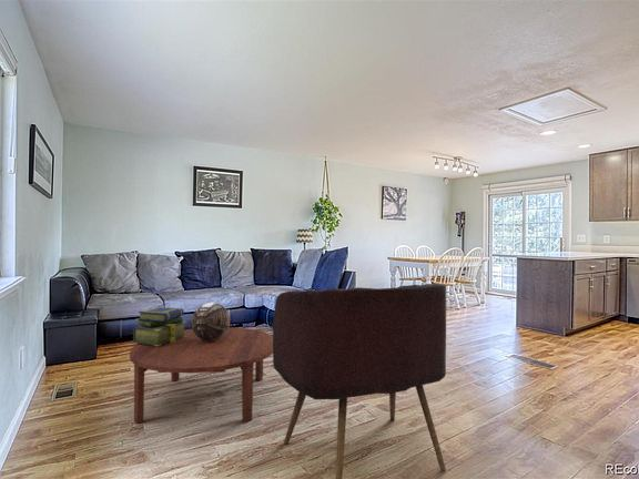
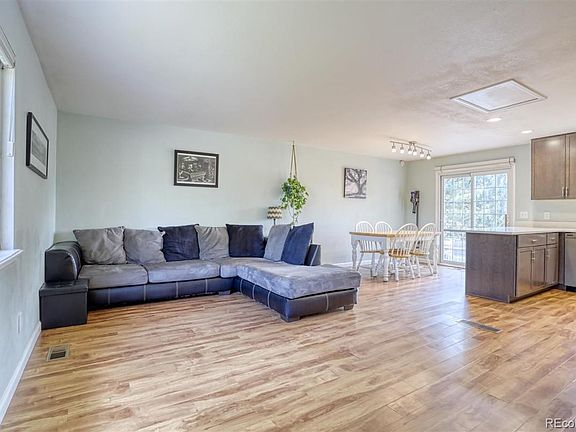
- armchair (358, 361)
- coffee table (206, 370)
- decorative bowl (211, 320)
- stack of books (160, 324)
